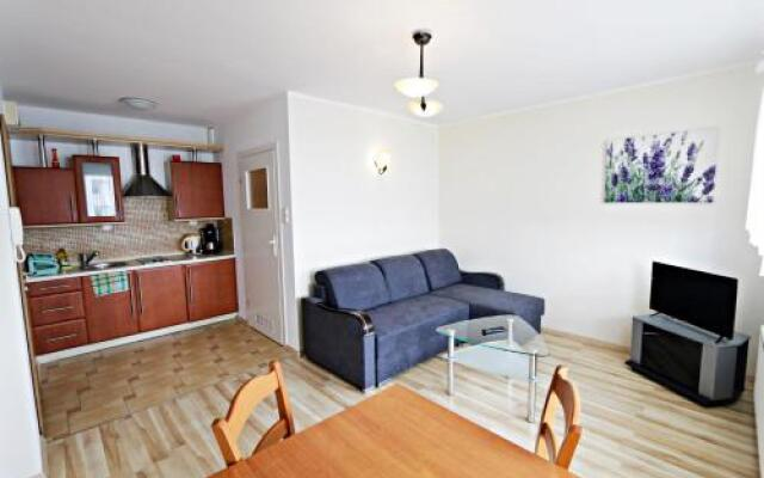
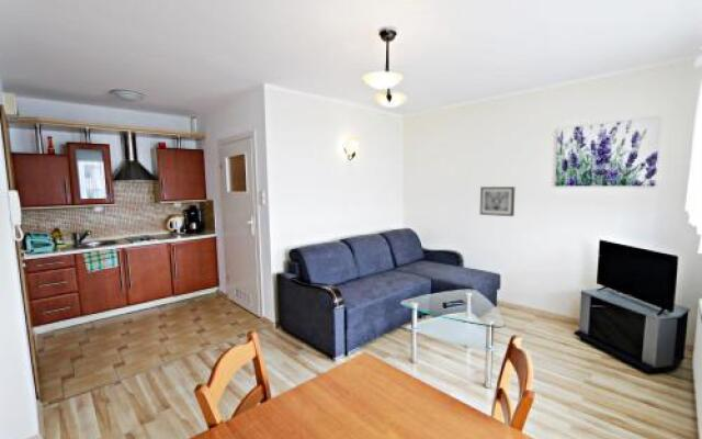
+ wall art (496, 201)
